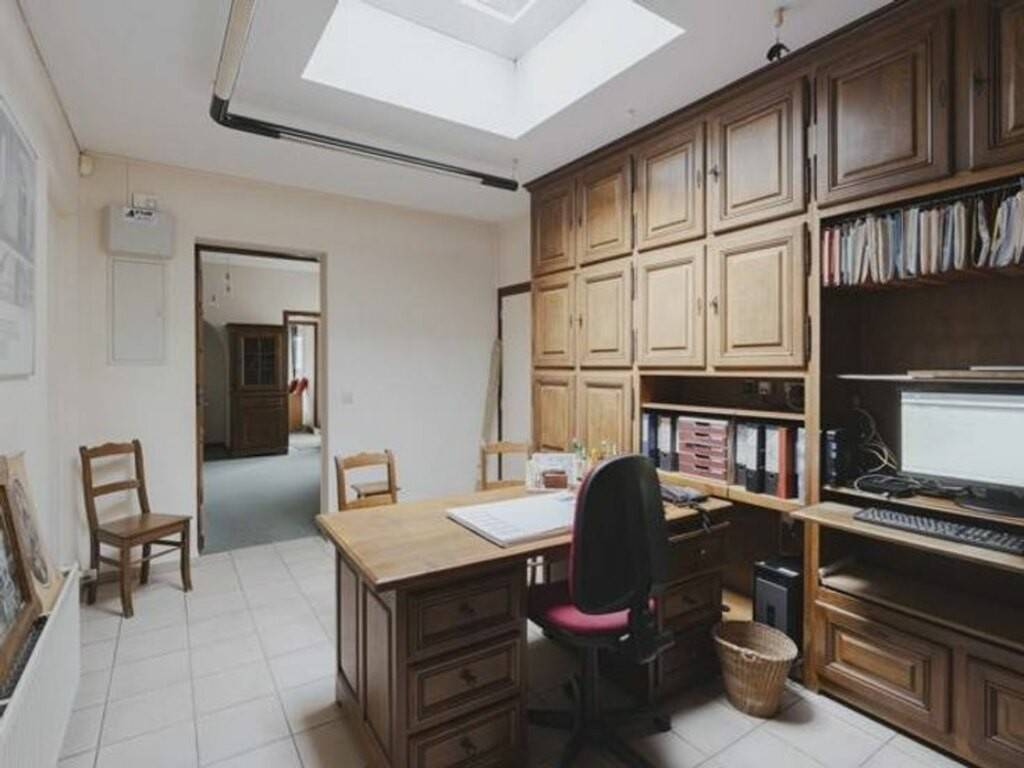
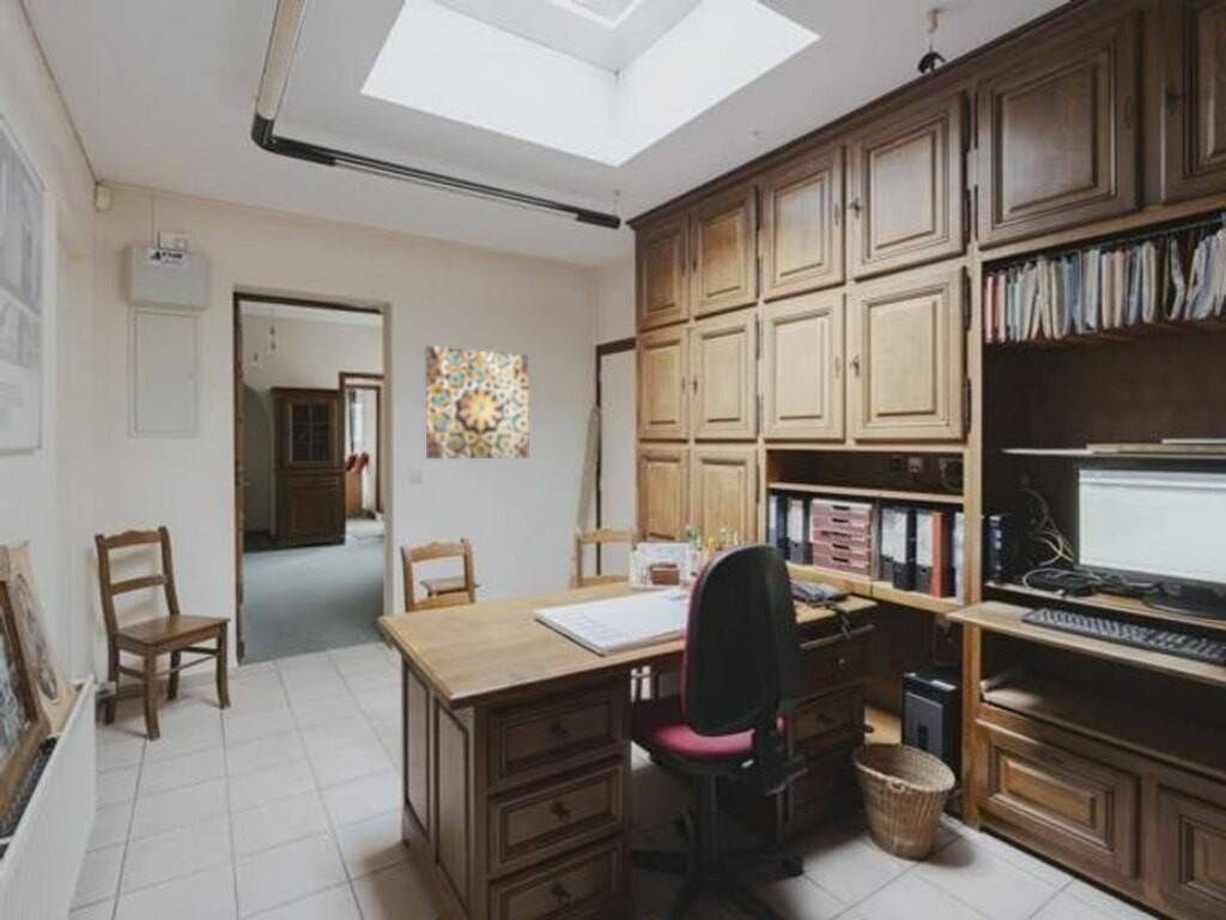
+ wall art (479, 405)
